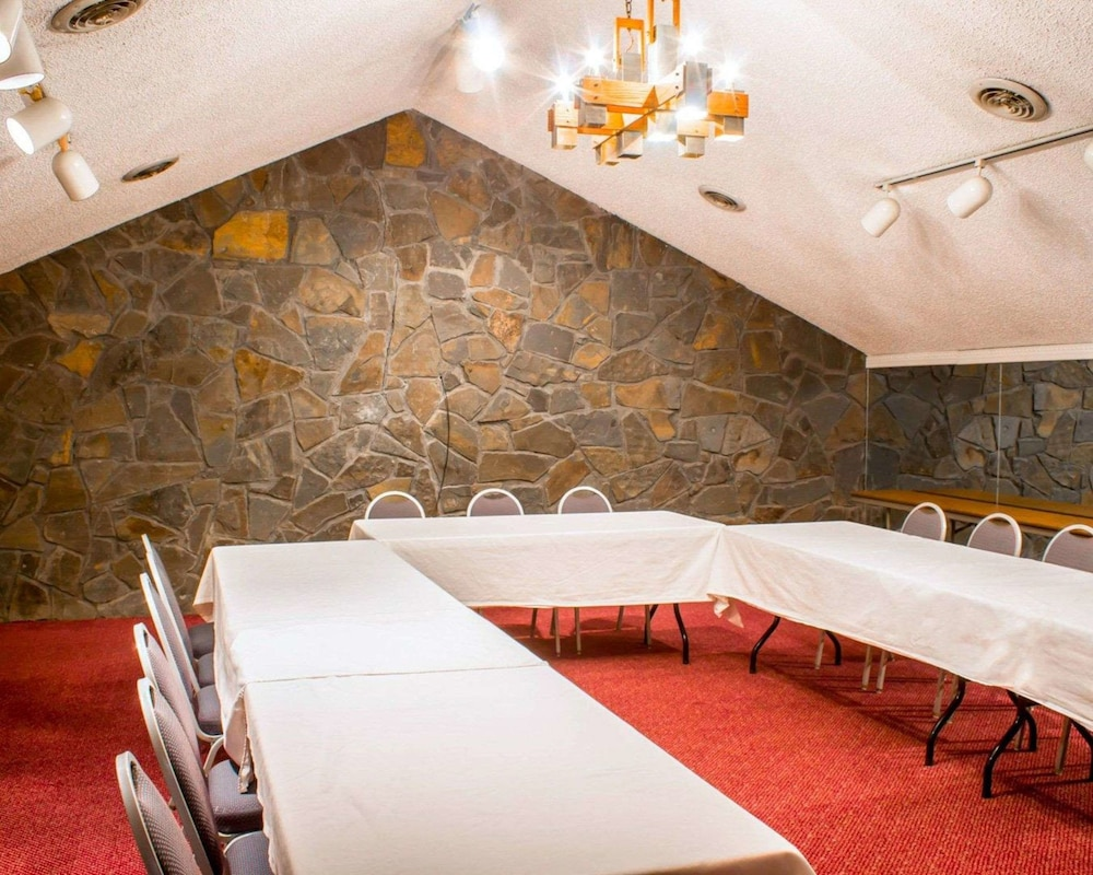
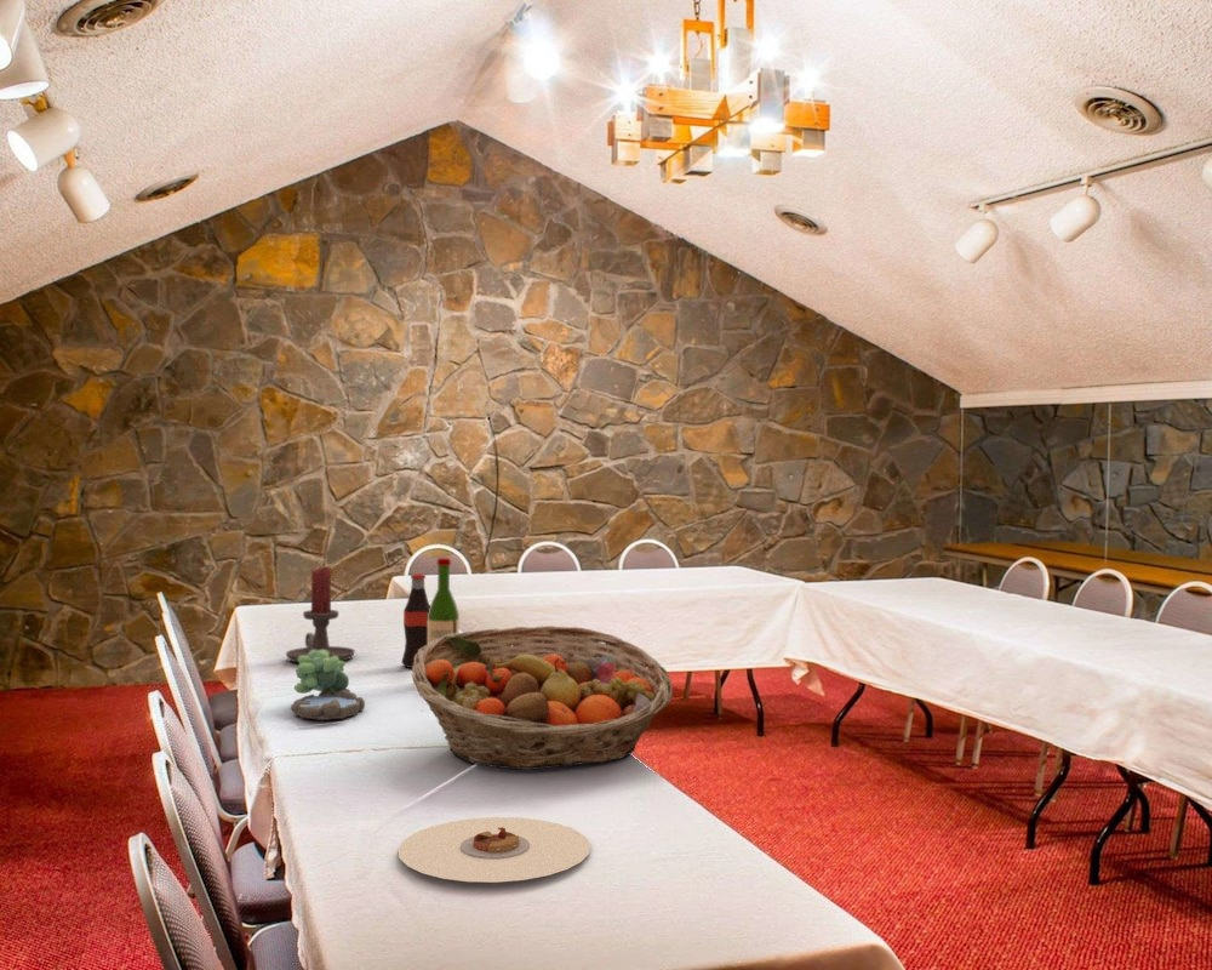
+ bottle (417, 620)
+ wine bottle (442, 620)
+ plate (494, 840)
+ fruit basket (542, 692)
+ plant (326, 683)
+ candle holder (318, 611)
